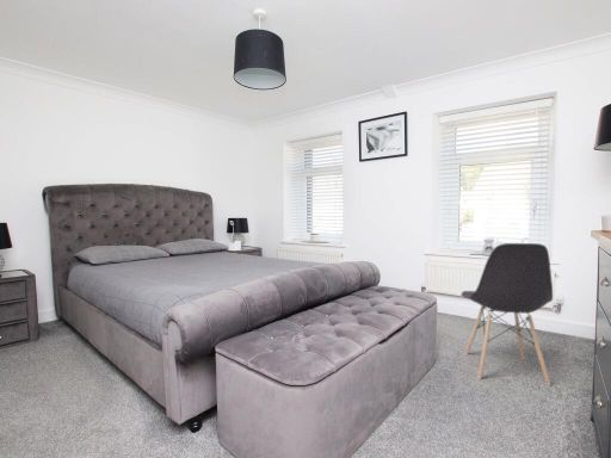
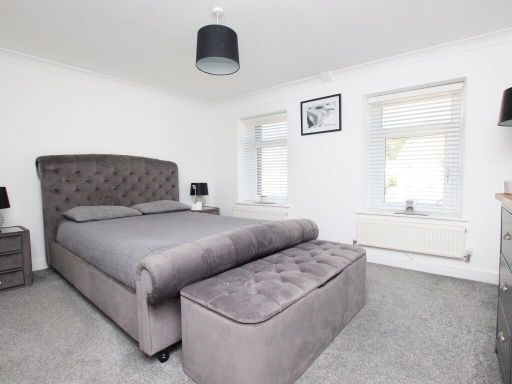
- chair (505, 304)
